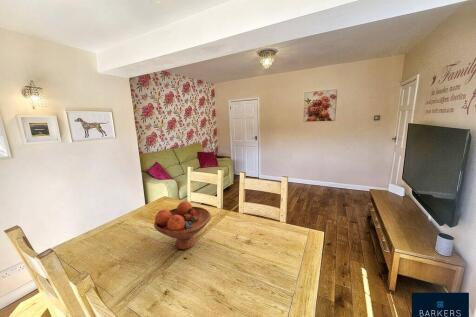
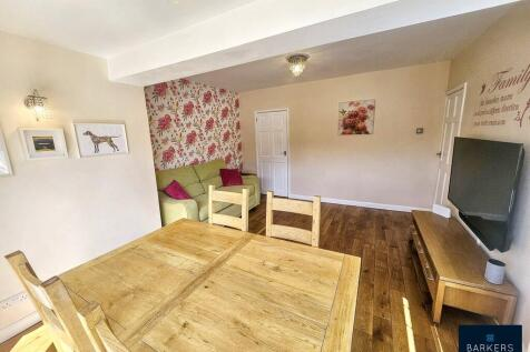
- fruit bowl (184, 225)
